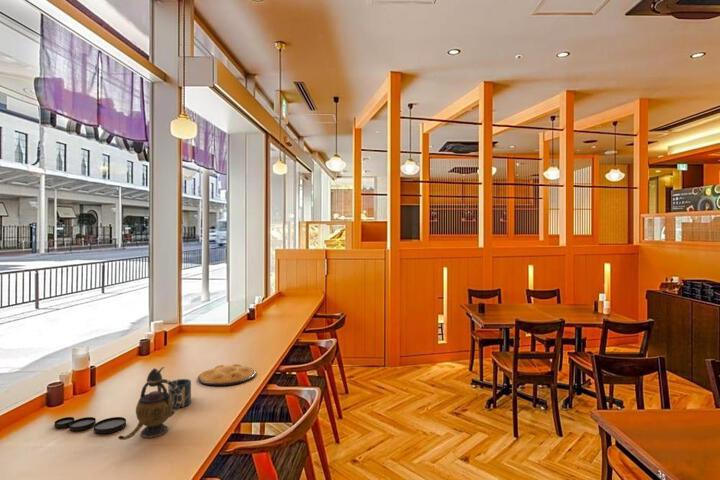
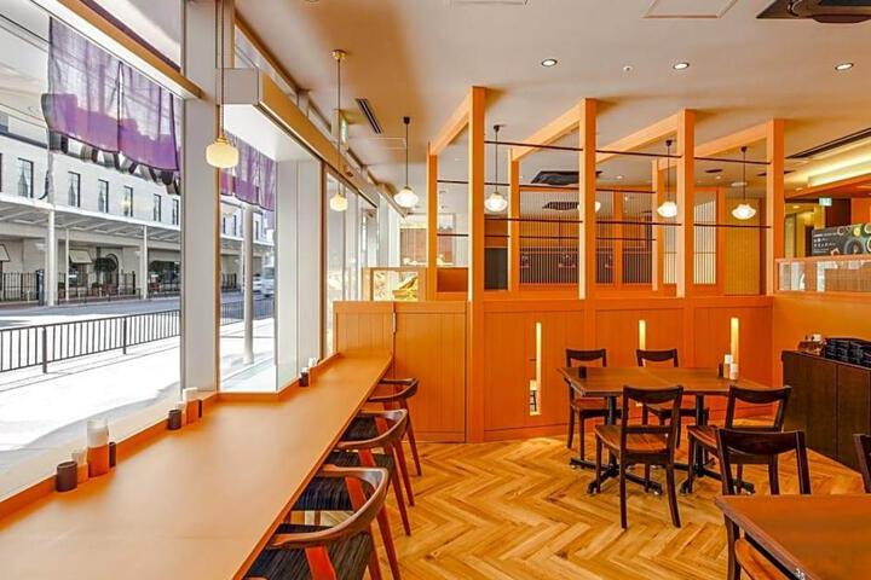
- plate (227, 371)
- plate (90, 423)
- cup (181, 391)
- teapot (147, 403)
